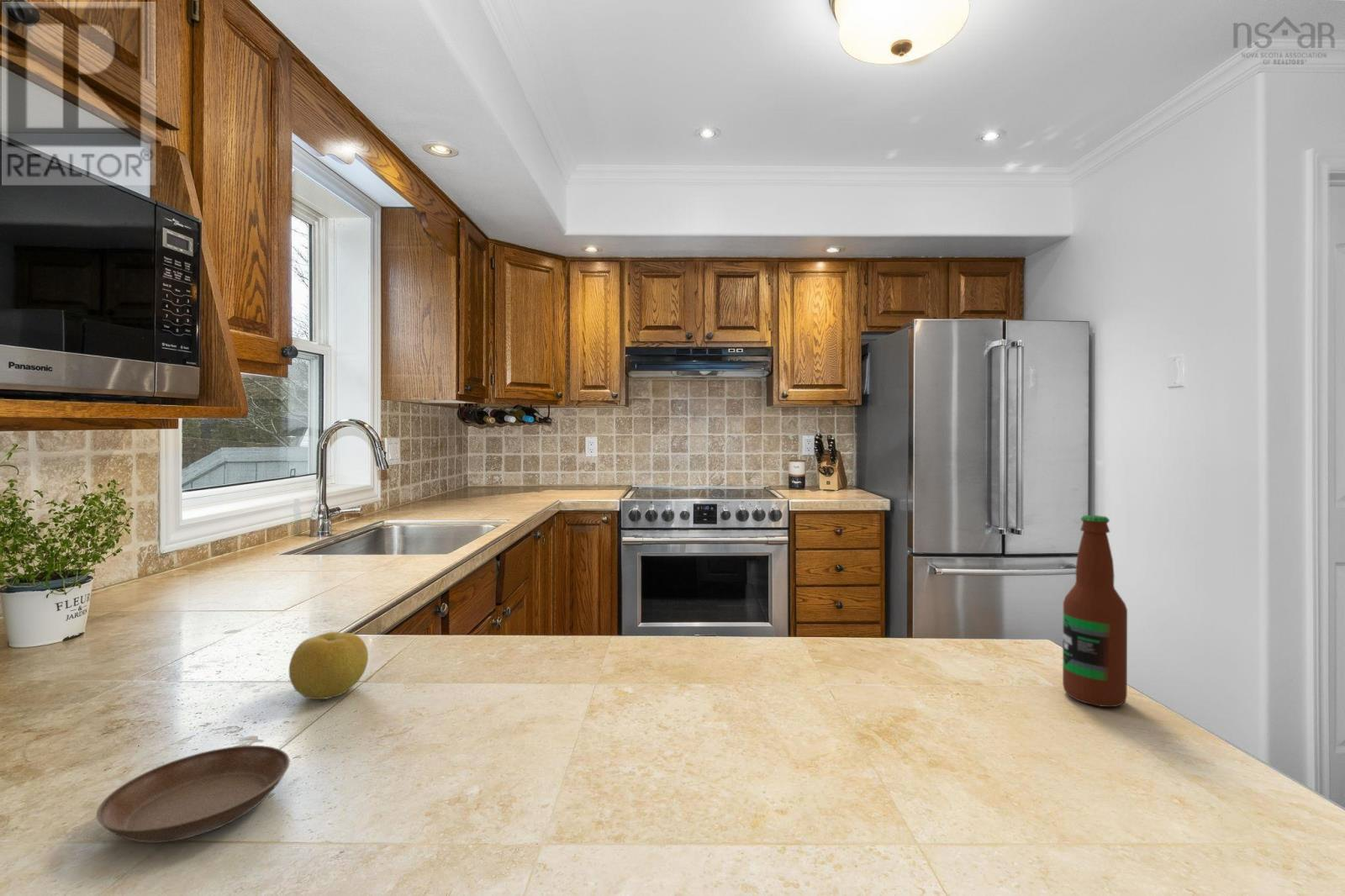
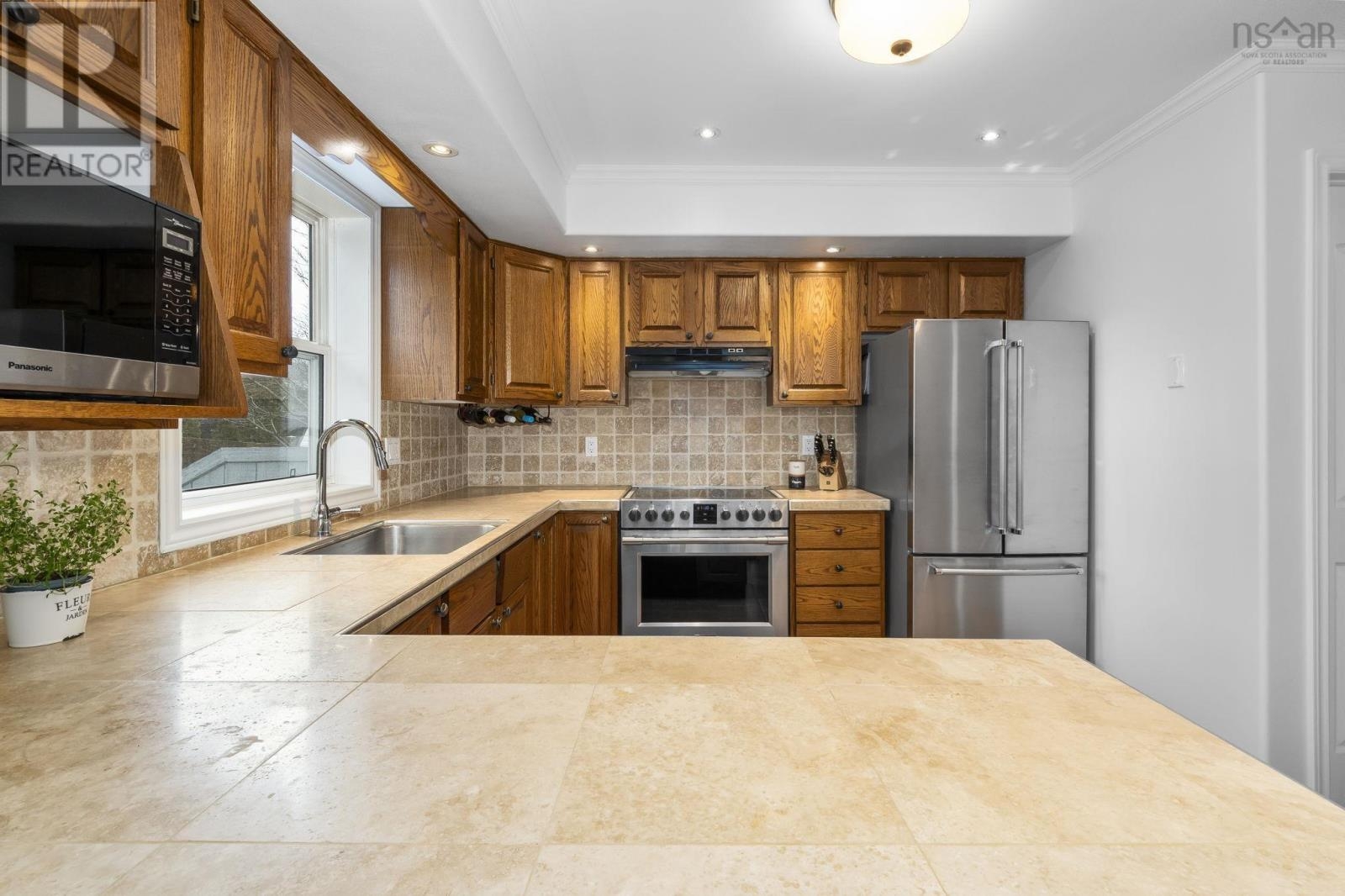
- fruit (329, 663)
- bottle (1094, 607)
- saucer (200, 794)
